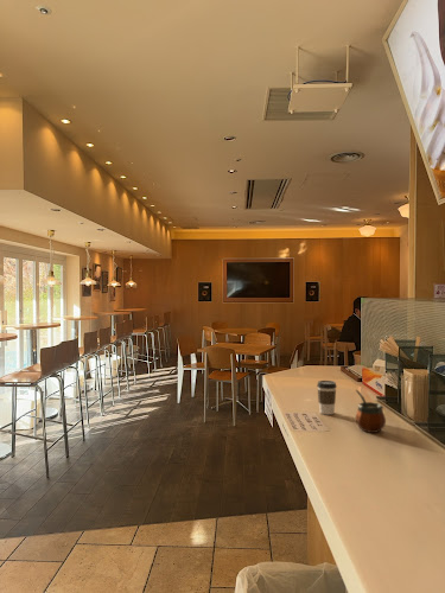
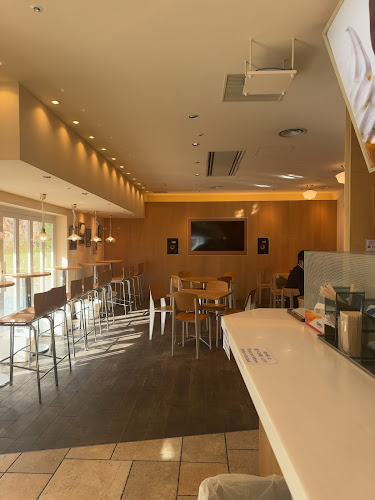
- gourd (367, 410)
- coffee cup (326, 397)
